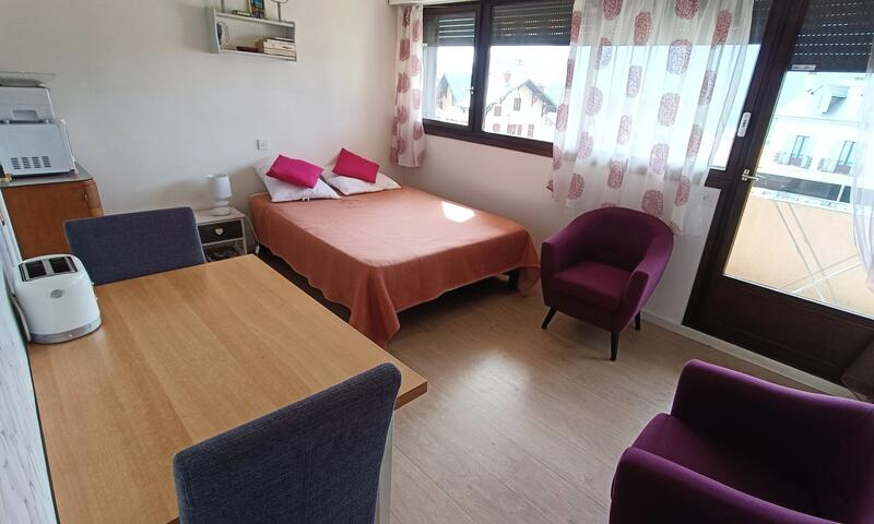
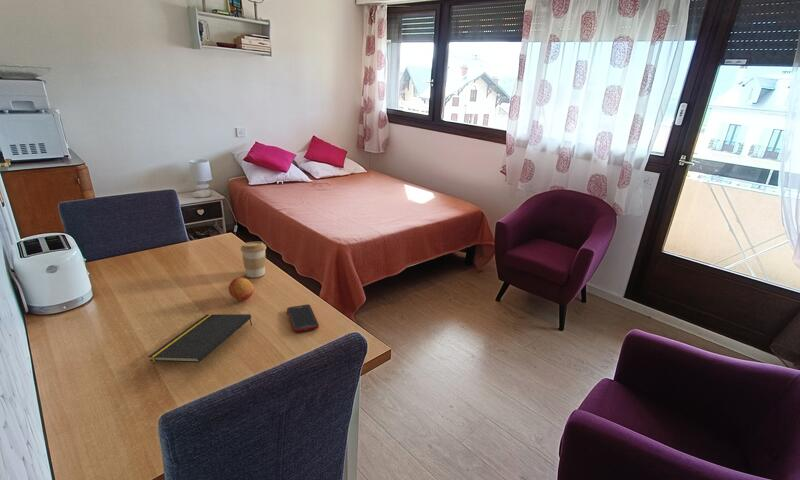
+ coffee cup (254, 258)
+ notepad (203, 336)
+ cell phone (302, 317)
+ fruit (241, 288)
